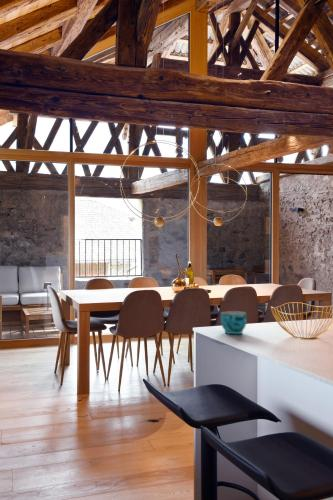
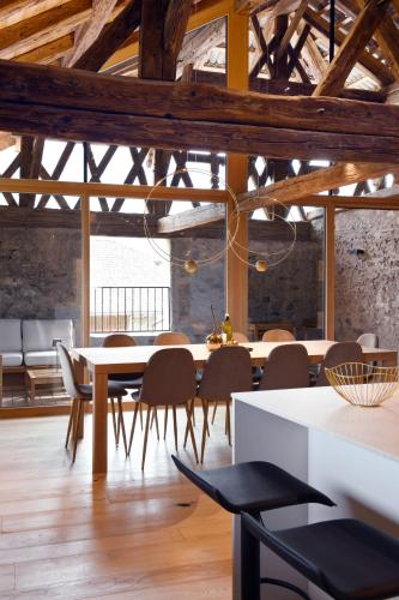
- cup (234, 323)
